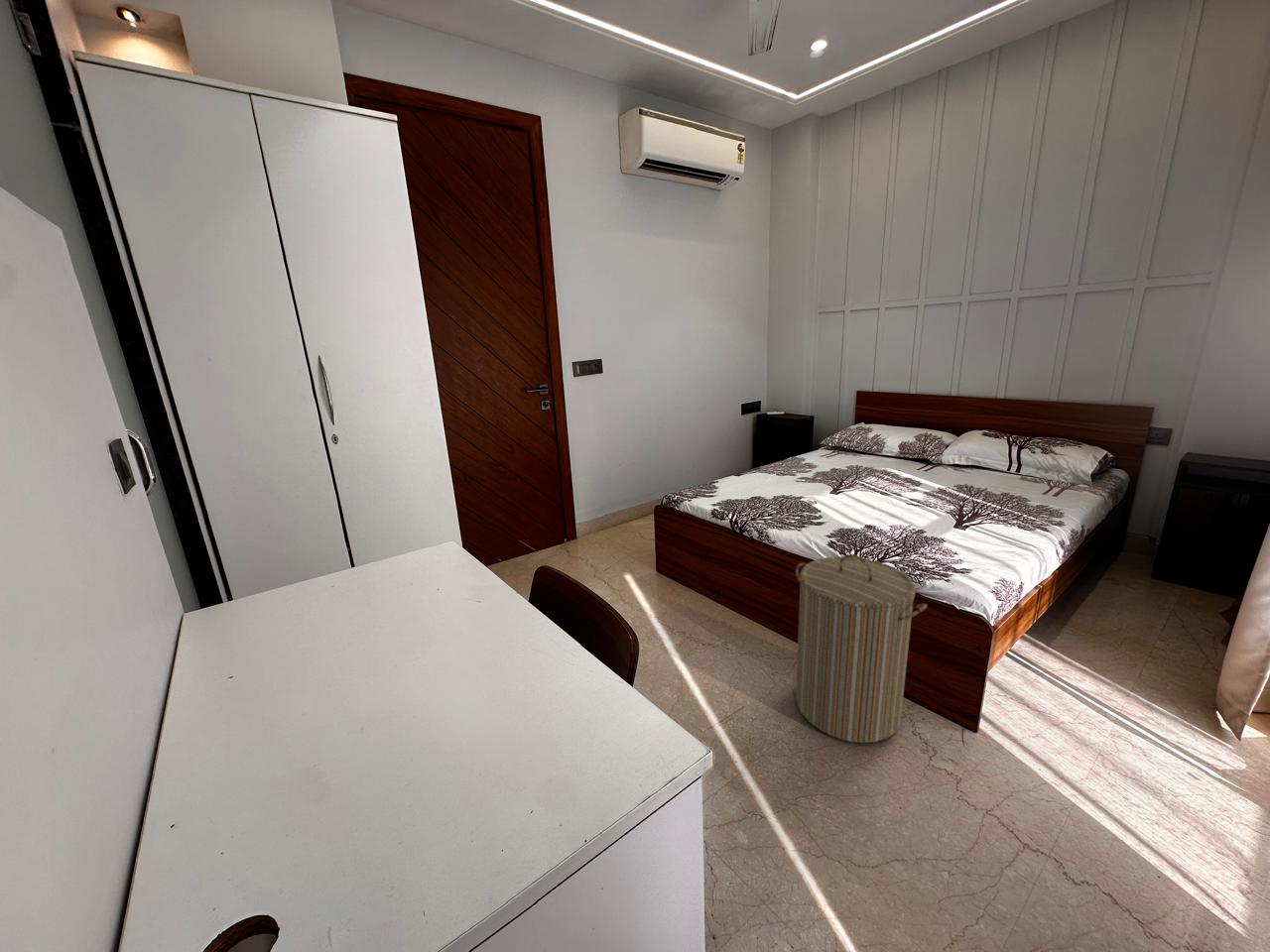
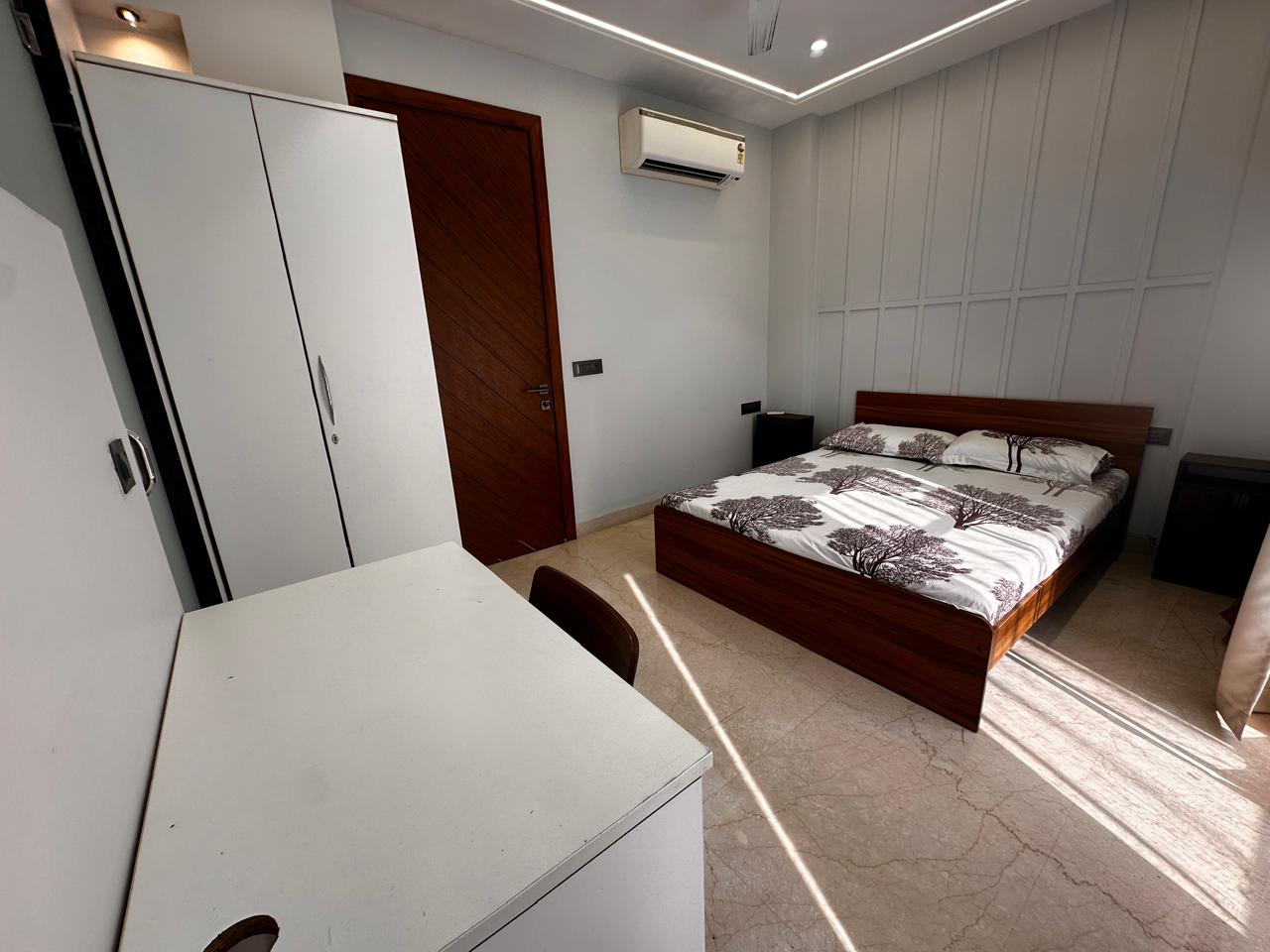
- laundry hamper (851, 635)
